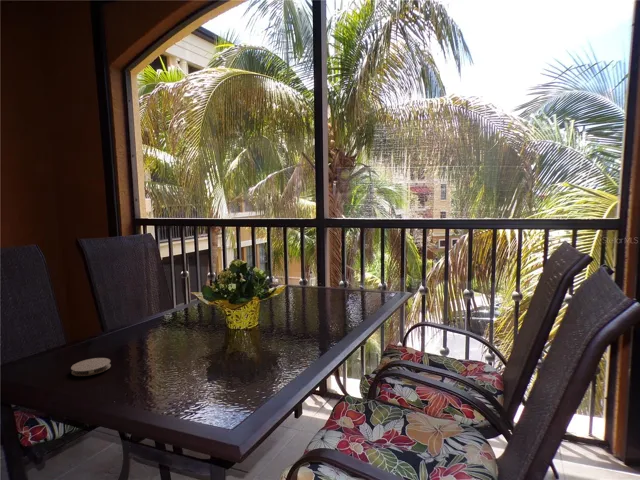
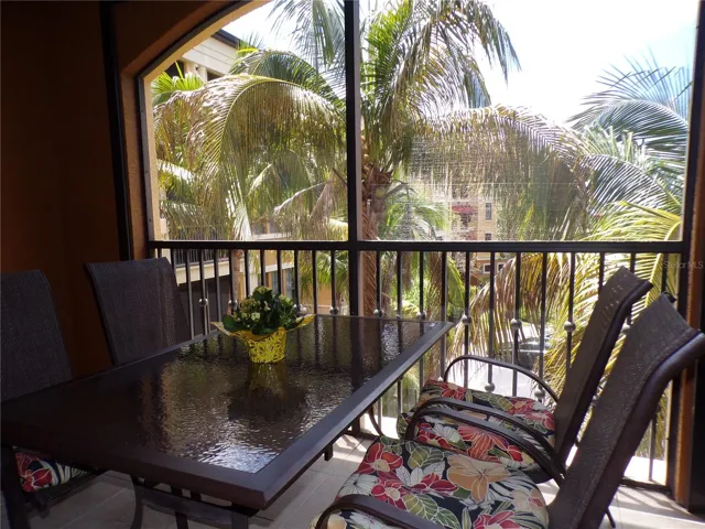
- coaster (91, 366)
